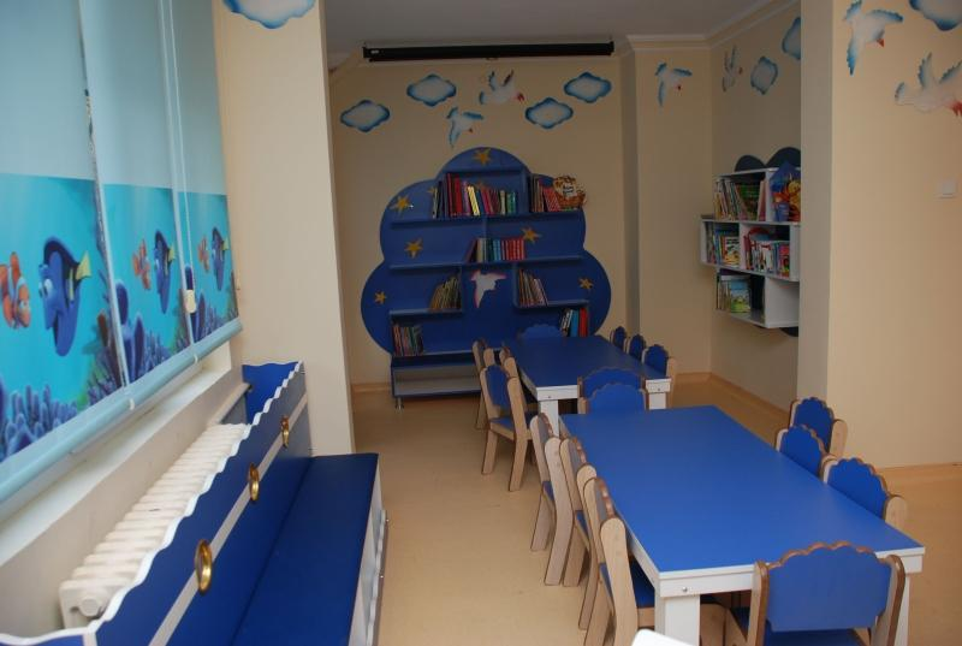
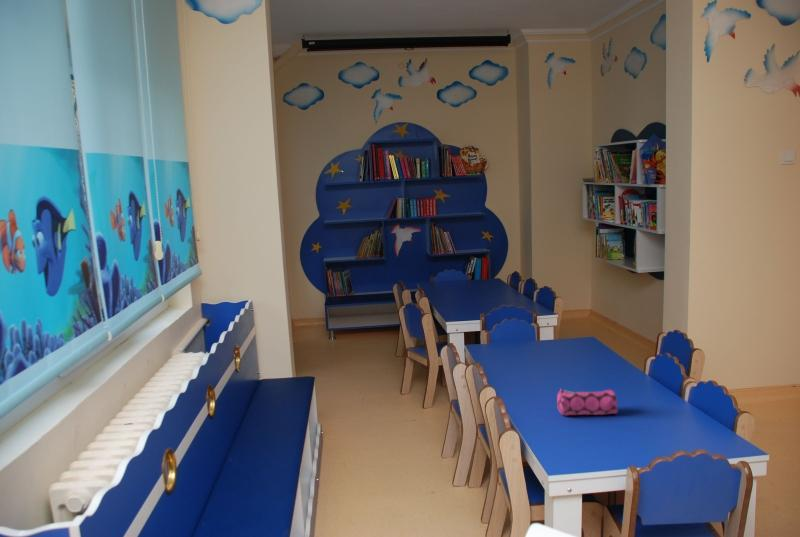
+ pencil case (587, 401)
